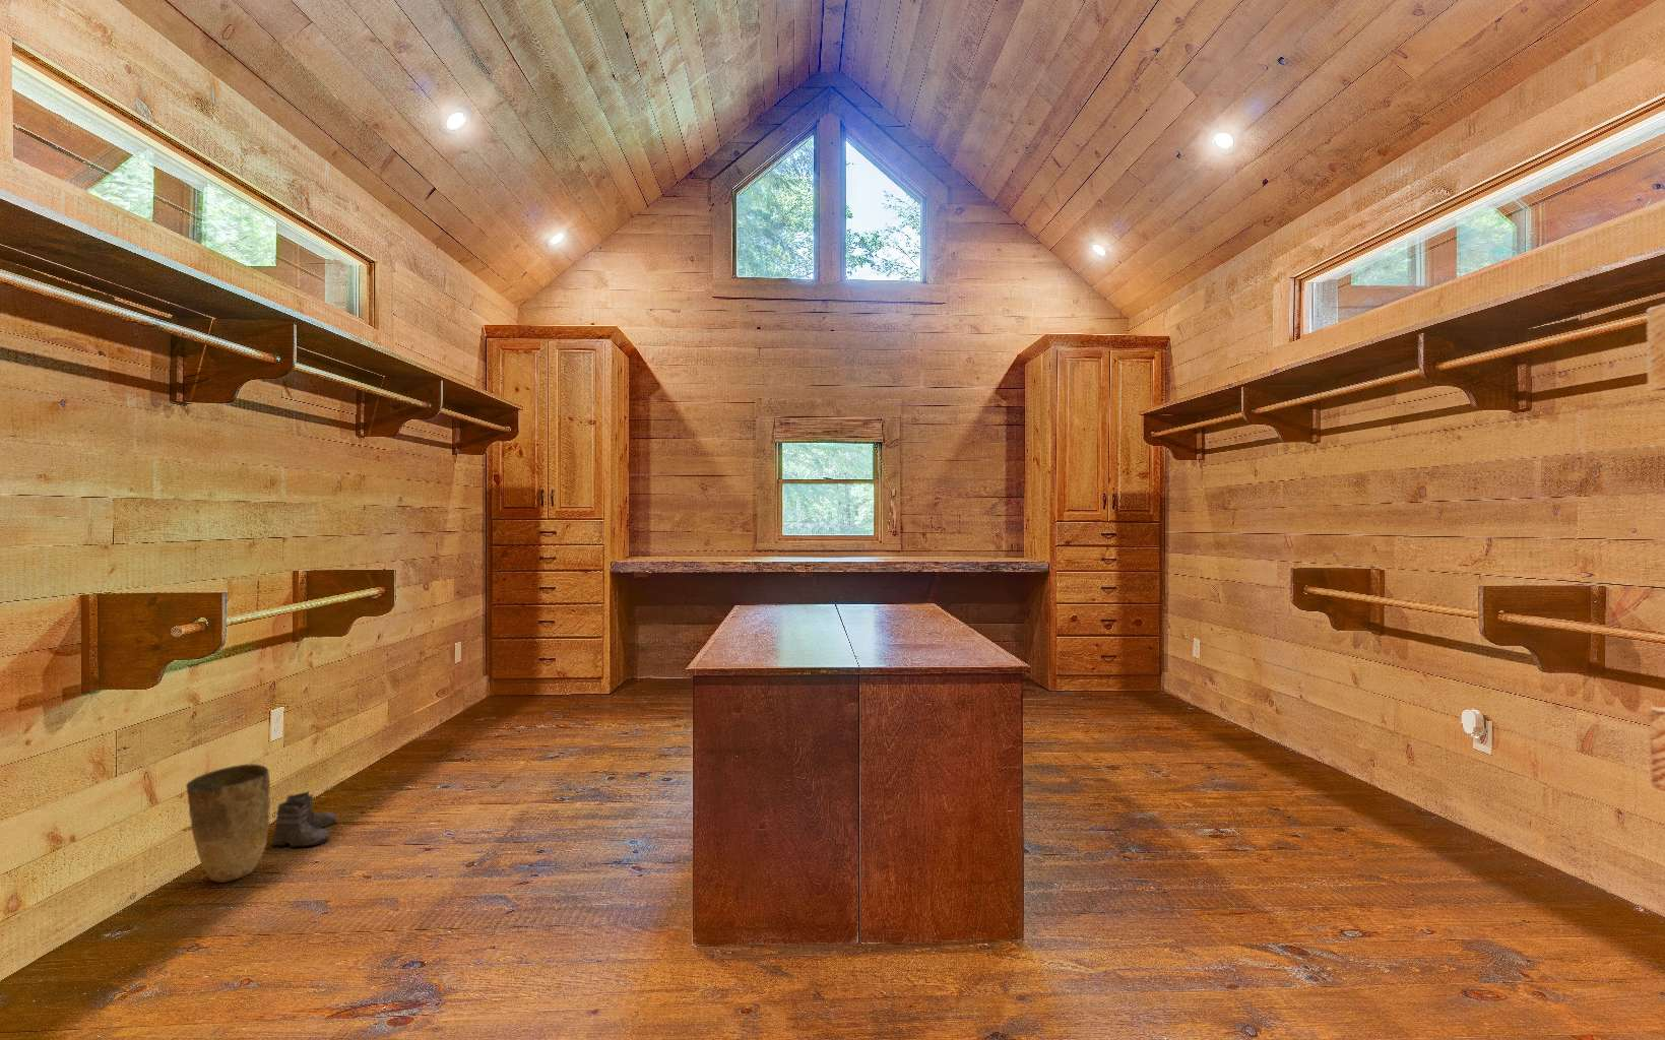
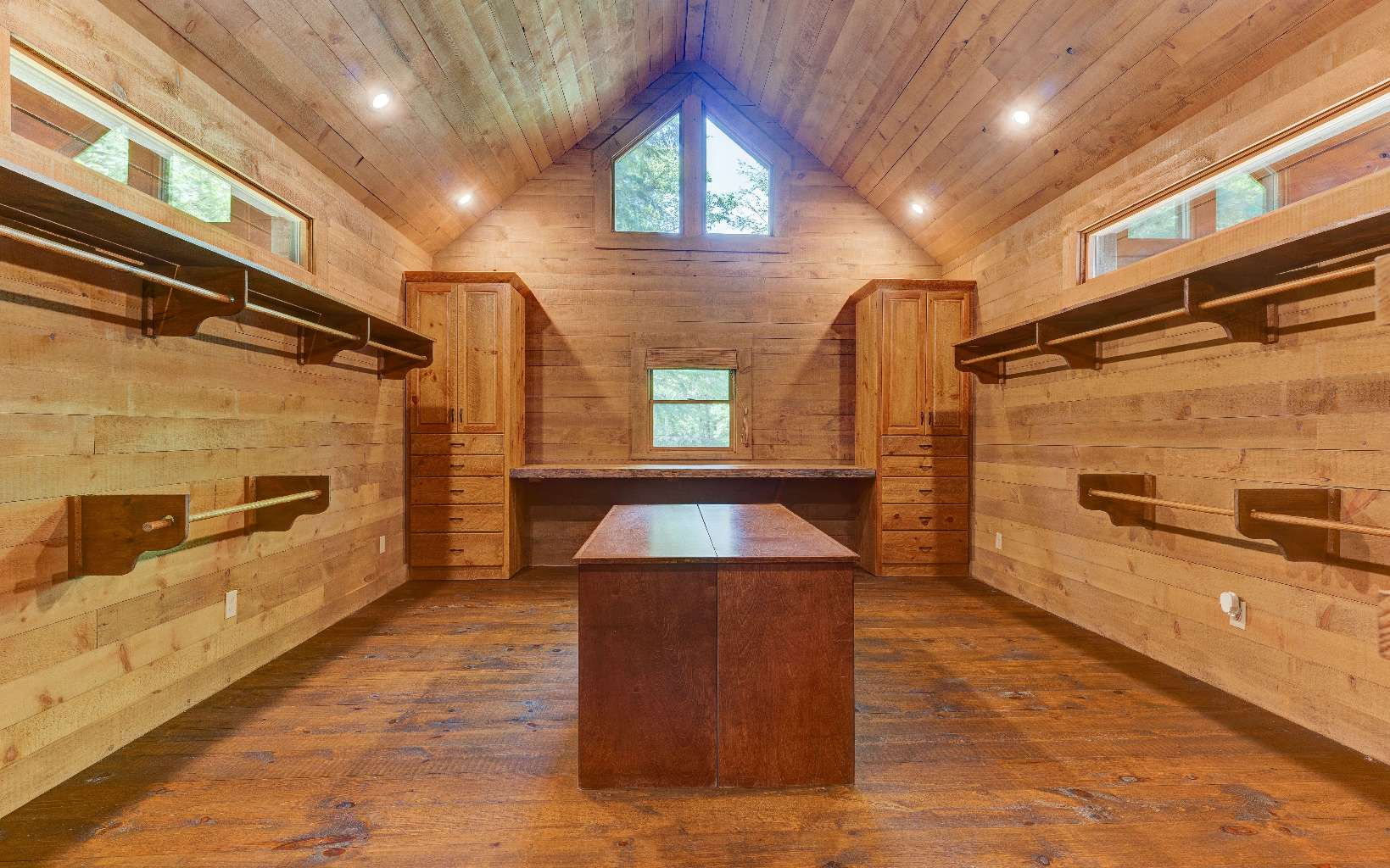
- vase (229, 824)
- boots (304, 817)
